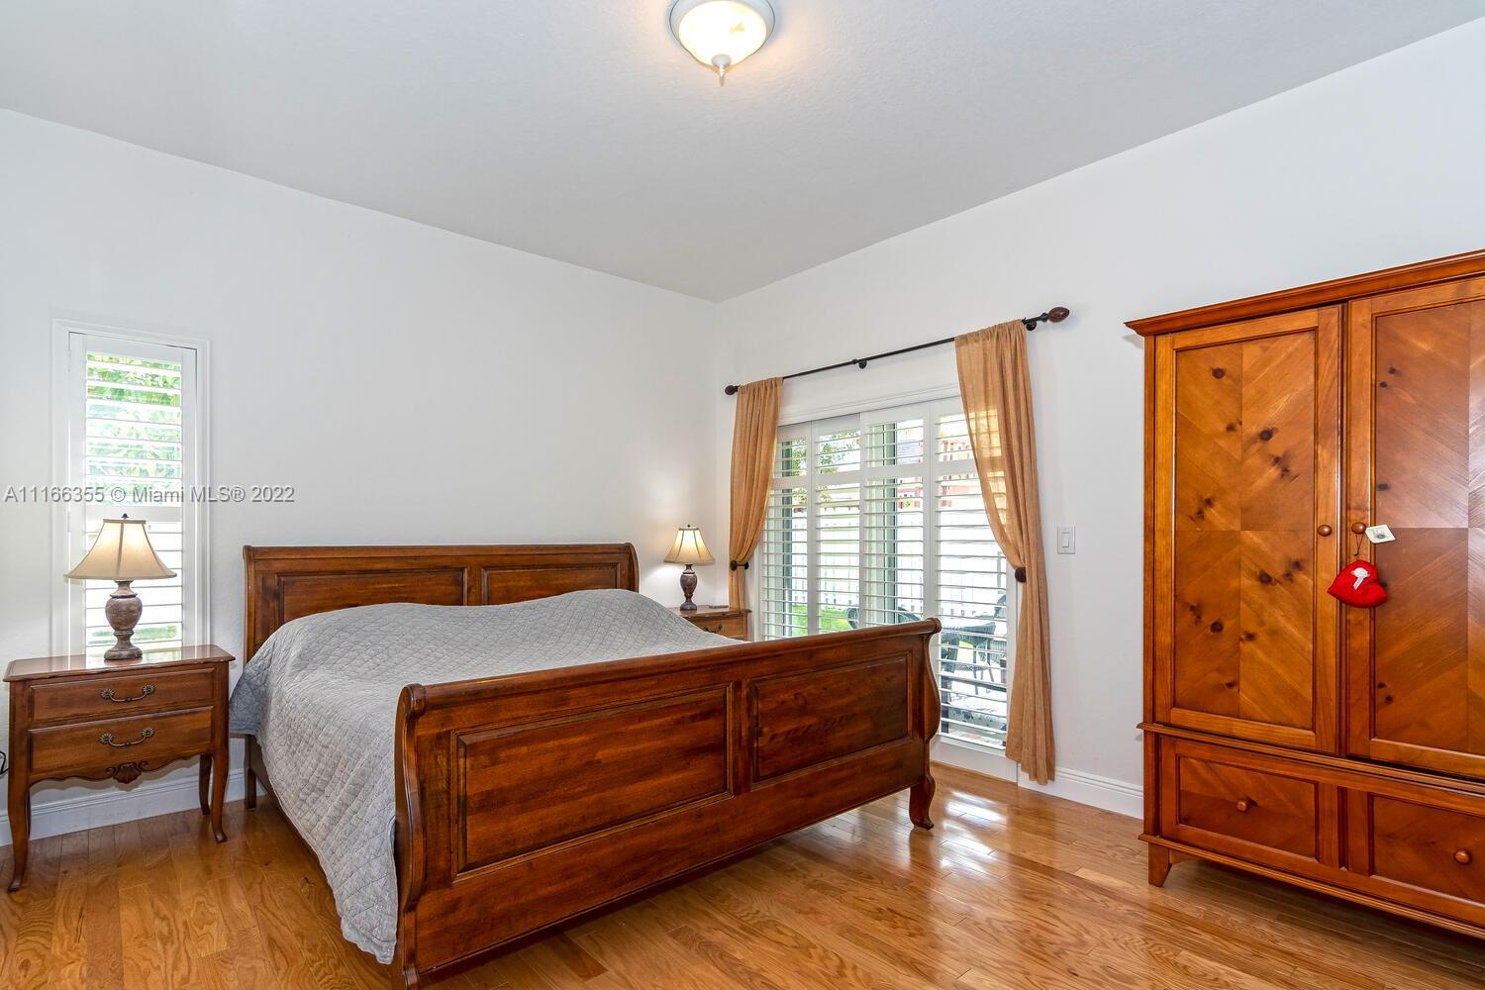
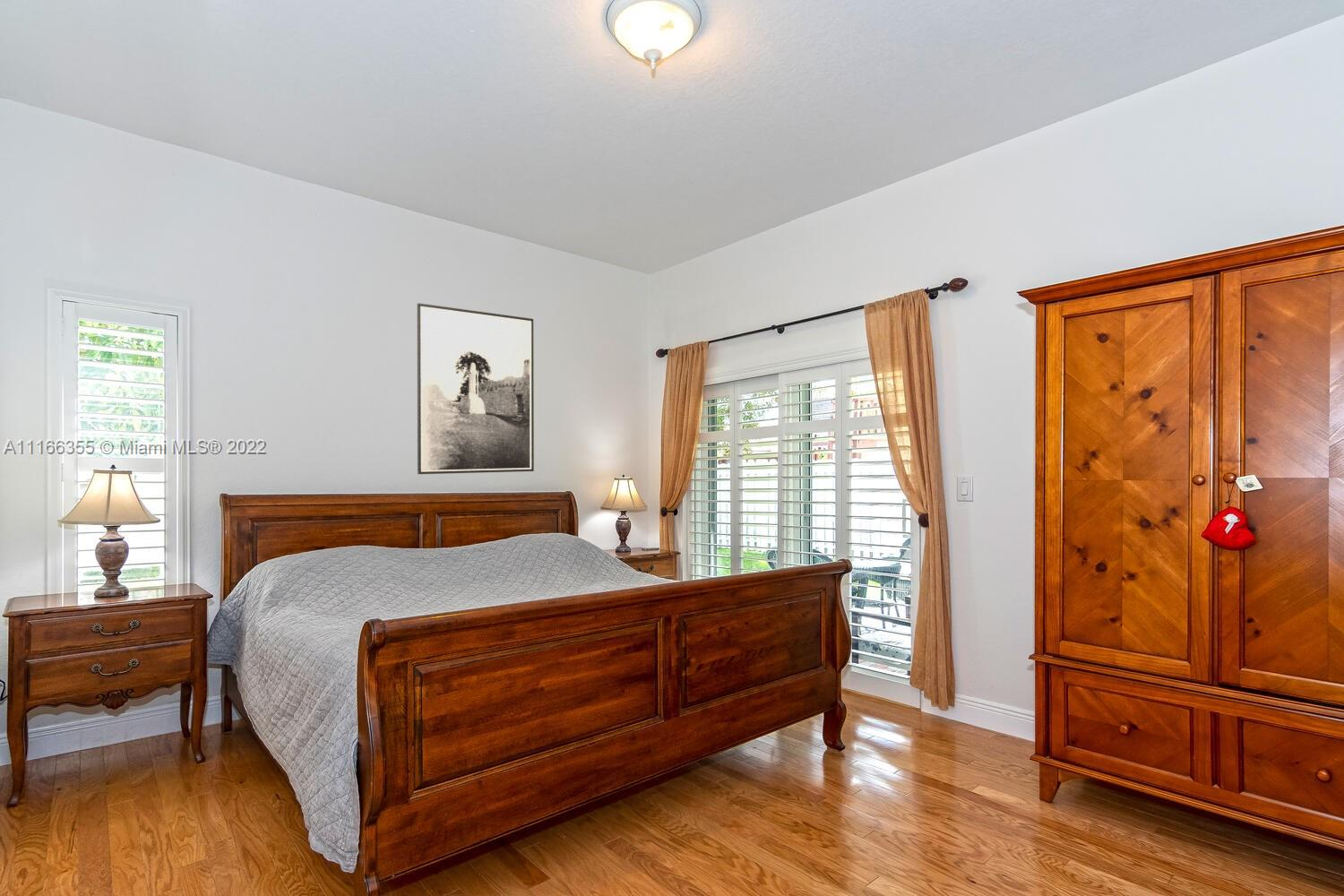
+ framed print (478, 392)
